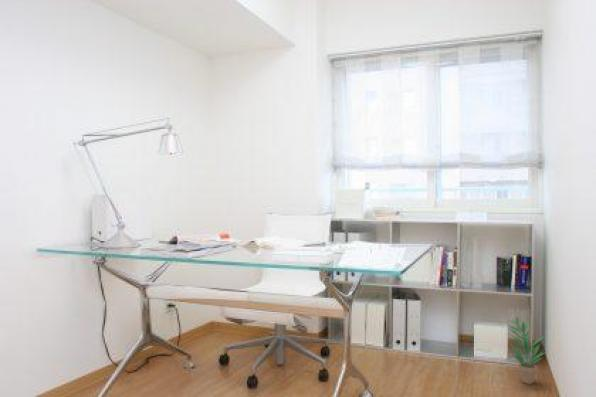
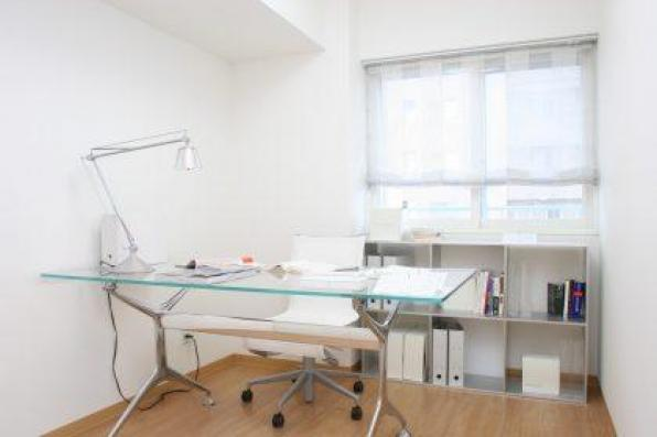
- potted plant (526, 348)
